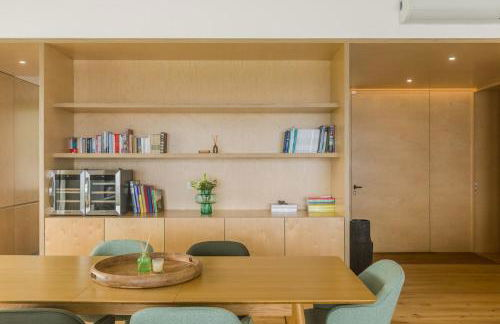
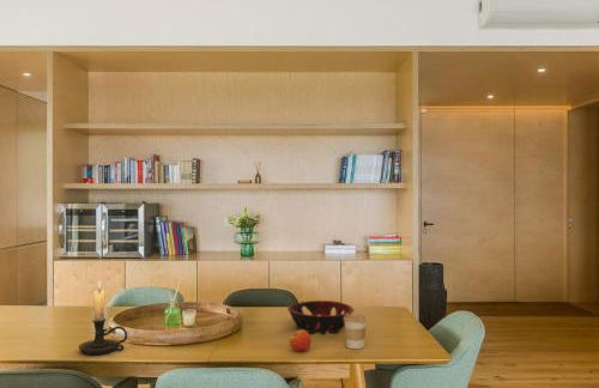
+ candle holder (103, 315)
+ apple (300, 340)
+ decorative bowl (320, 317)
+ coffee cup (355, 329)
